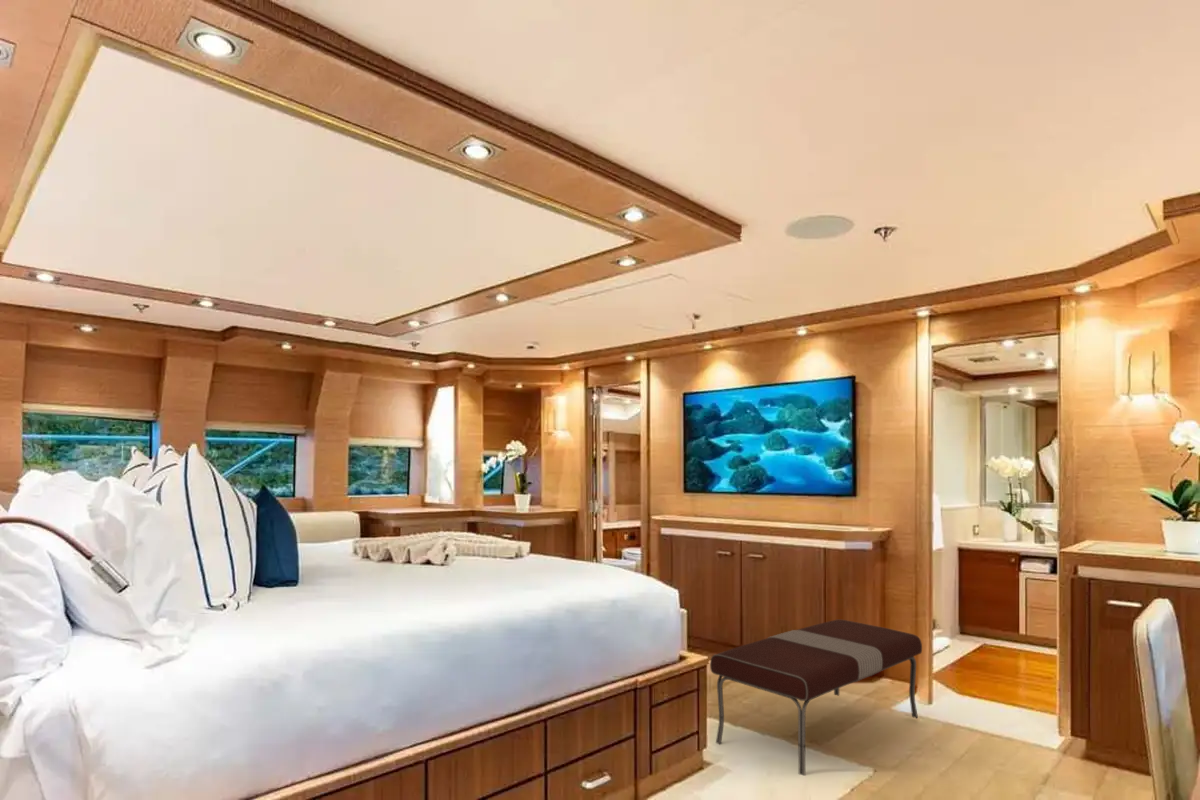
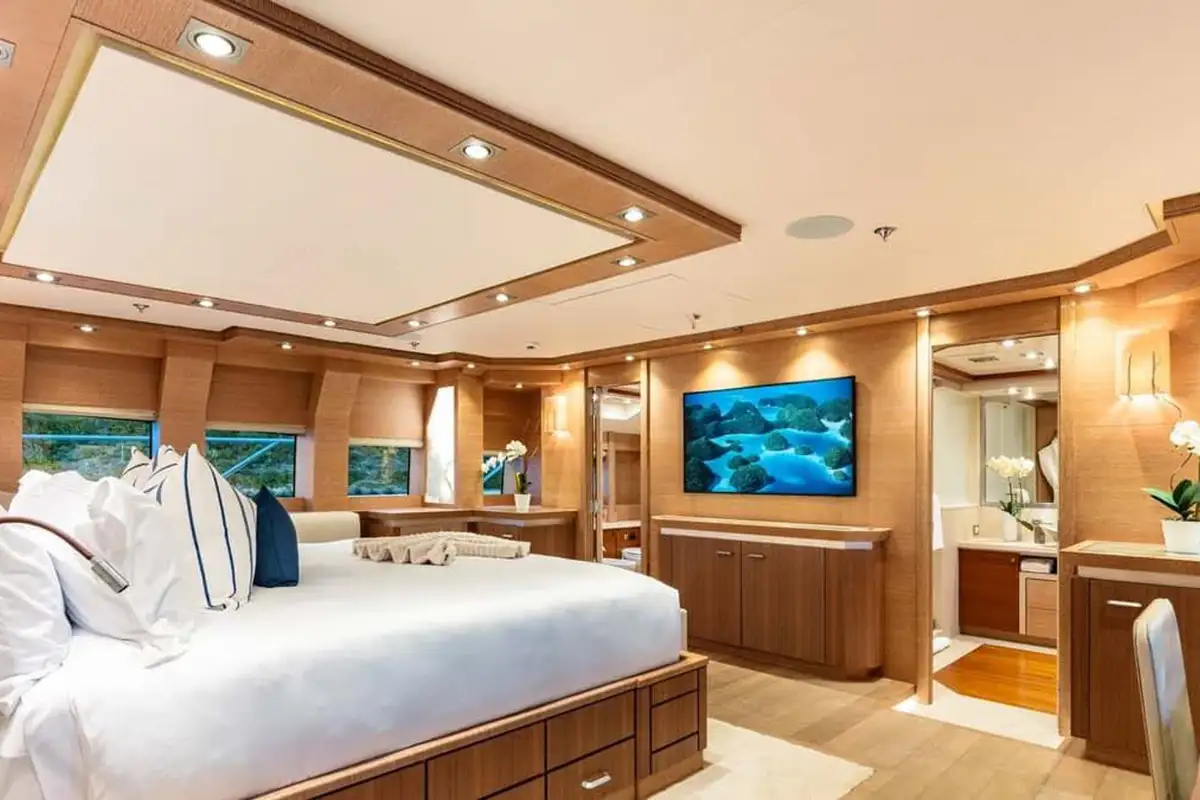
- bench (821, 685)
